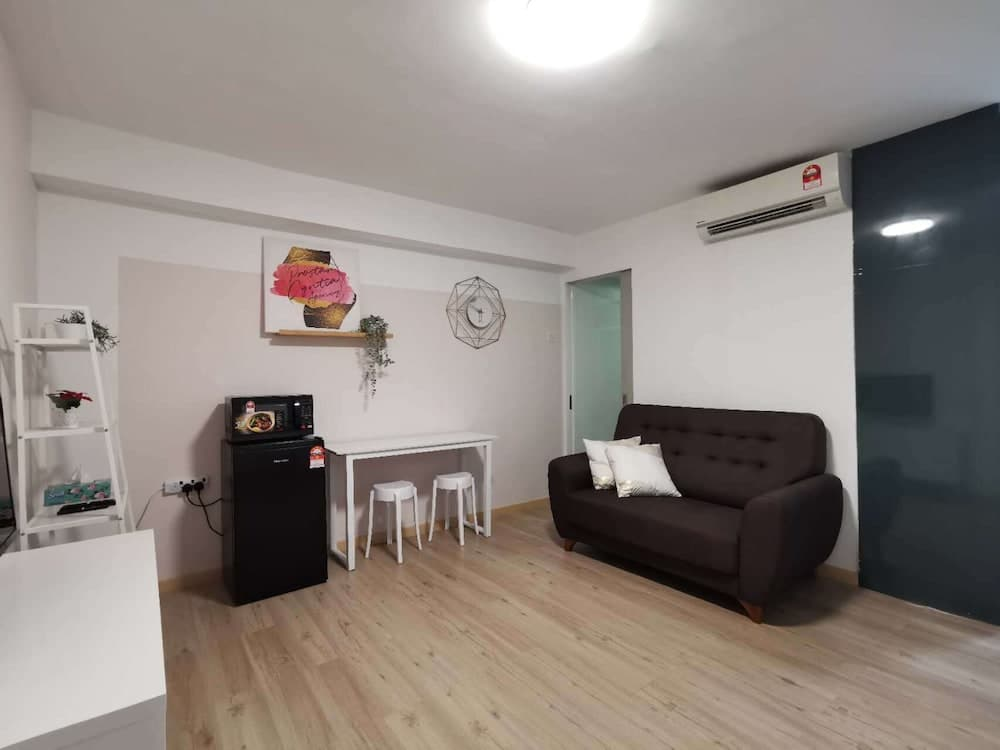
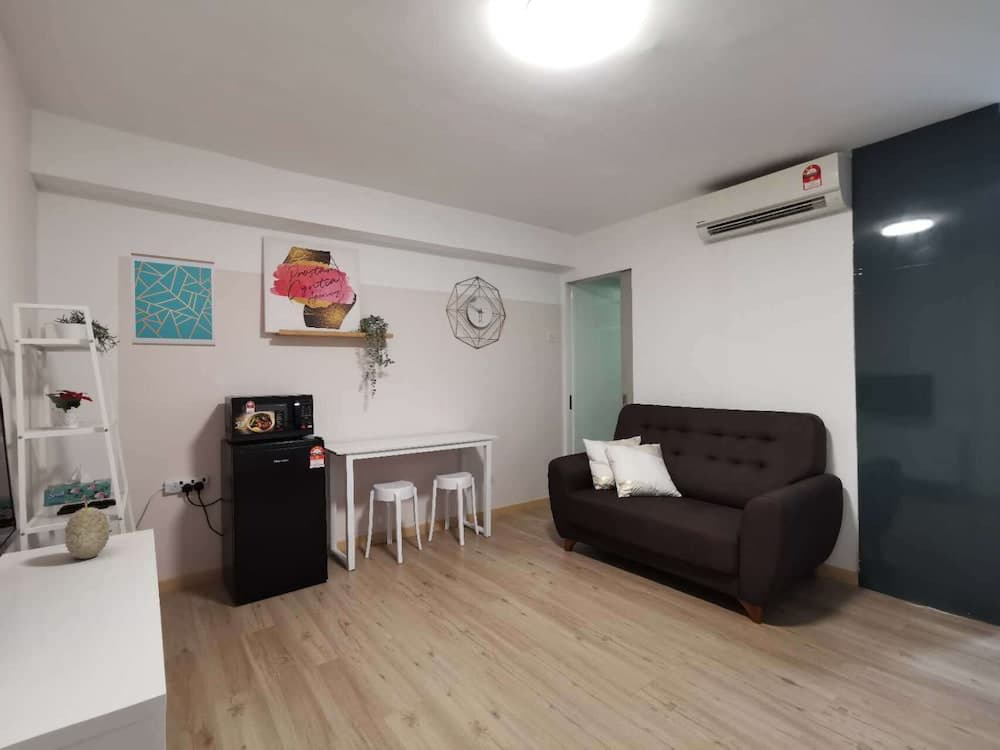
+ decorative ball (89, 529)
+ wall art (174, 301)
